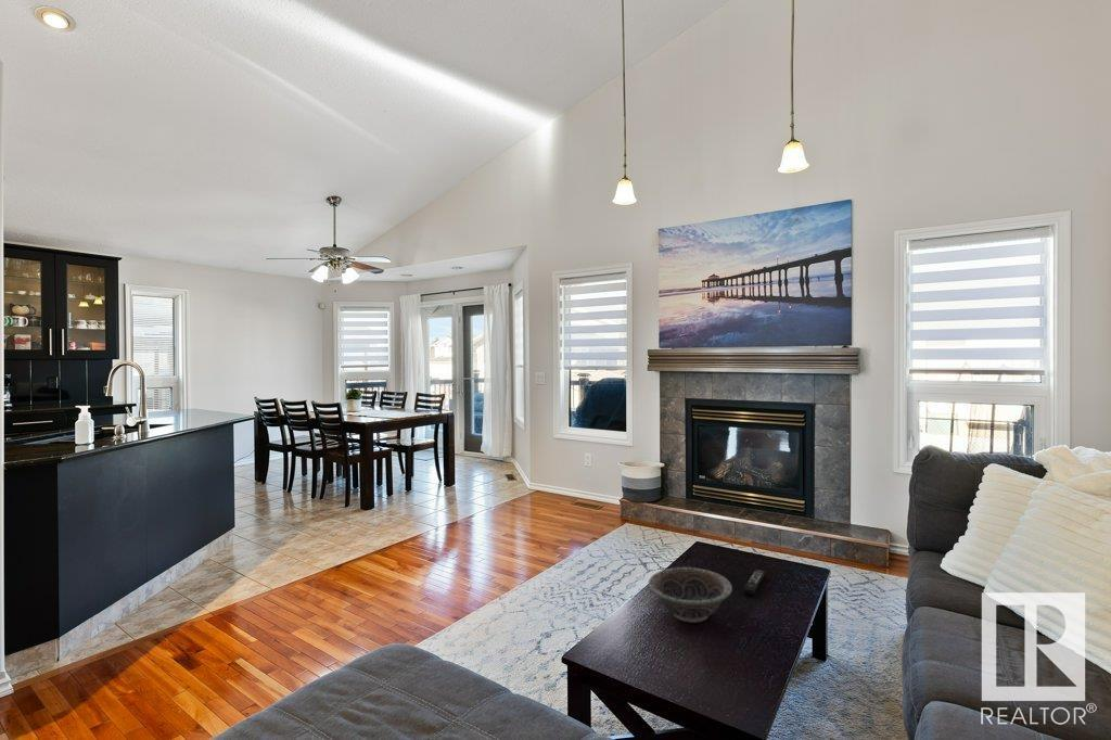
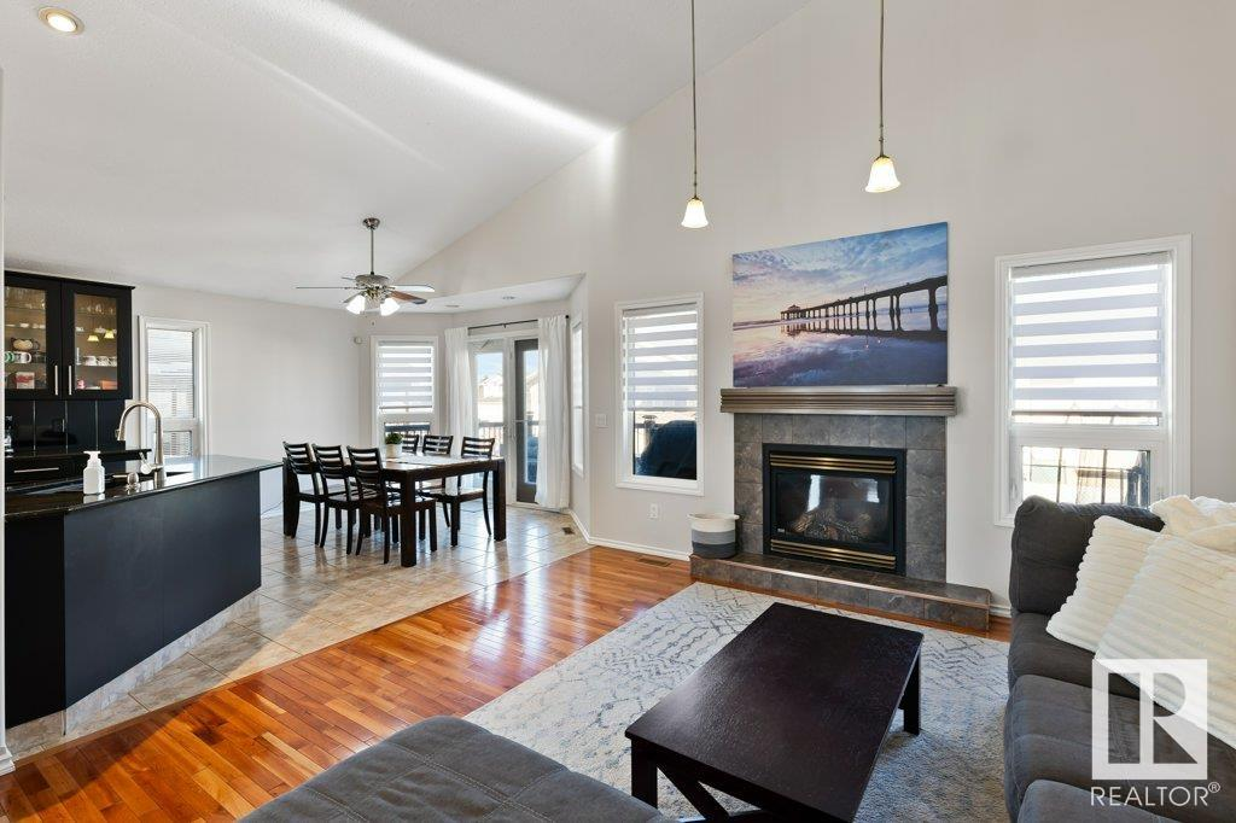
- remote control (754, 580)
- decorative bowl (689, 598)
